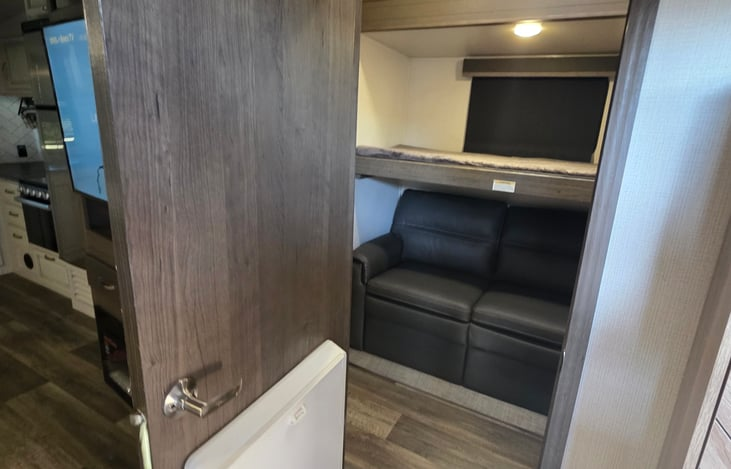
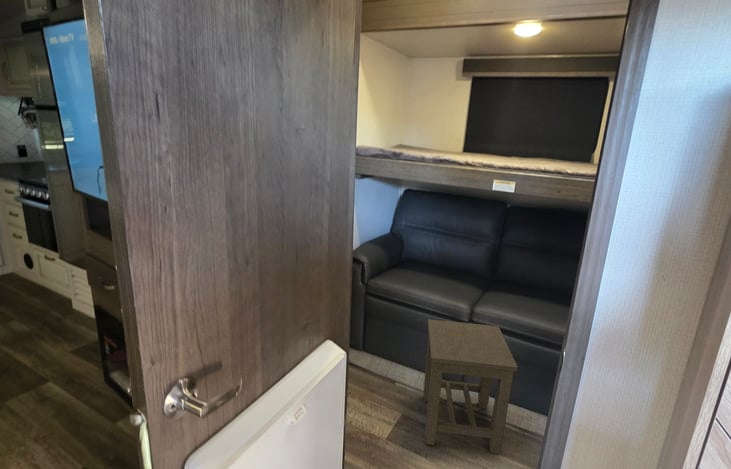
+ side table (462, 383)
